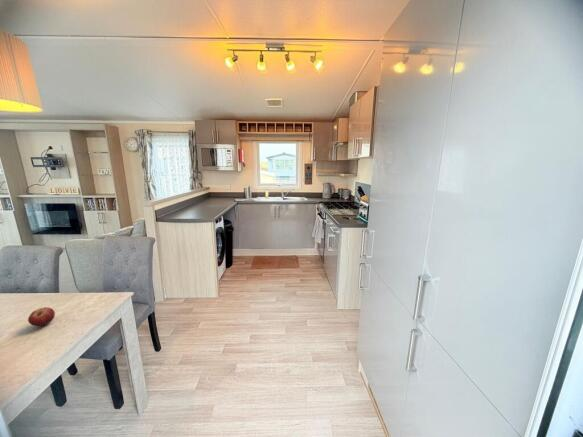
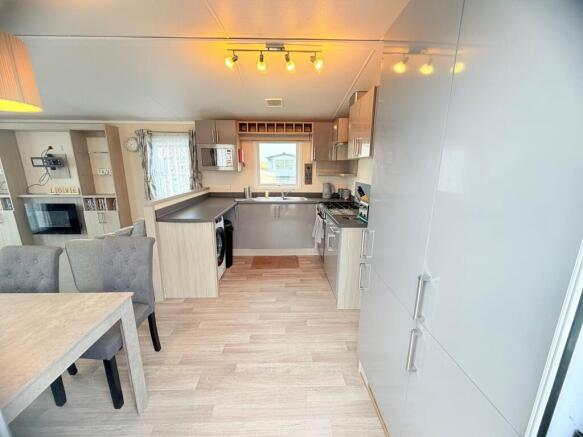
- fruit (42, 316)
